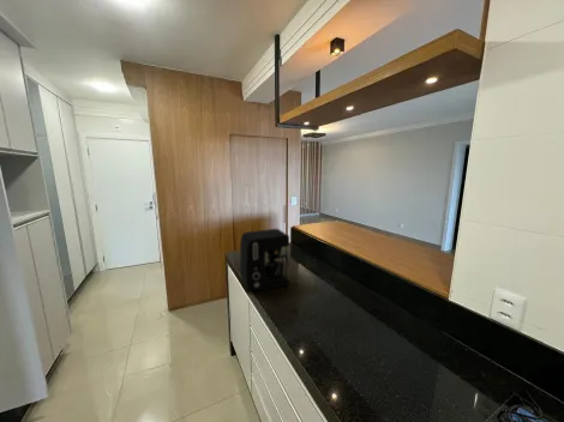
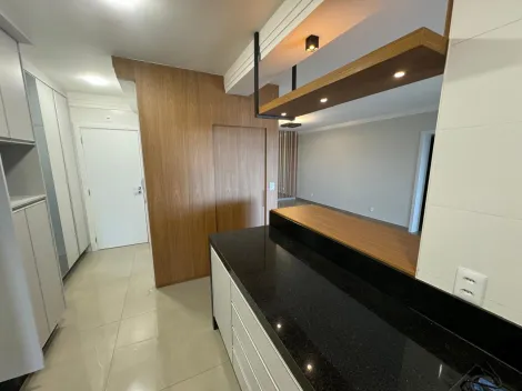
- coffee maker (268, 258)
